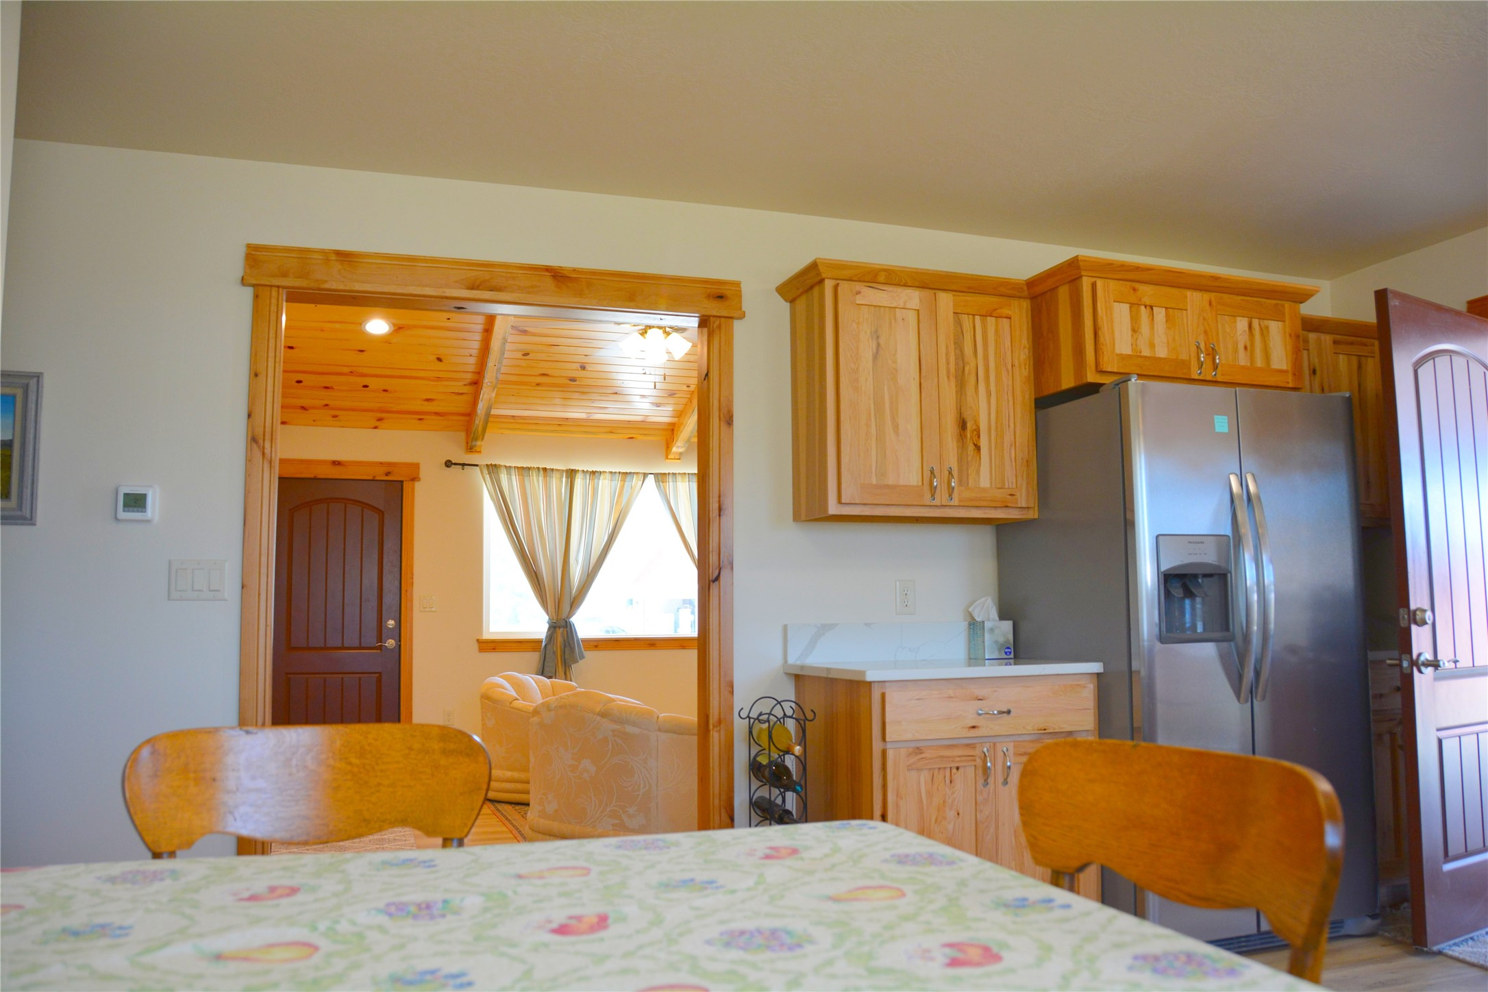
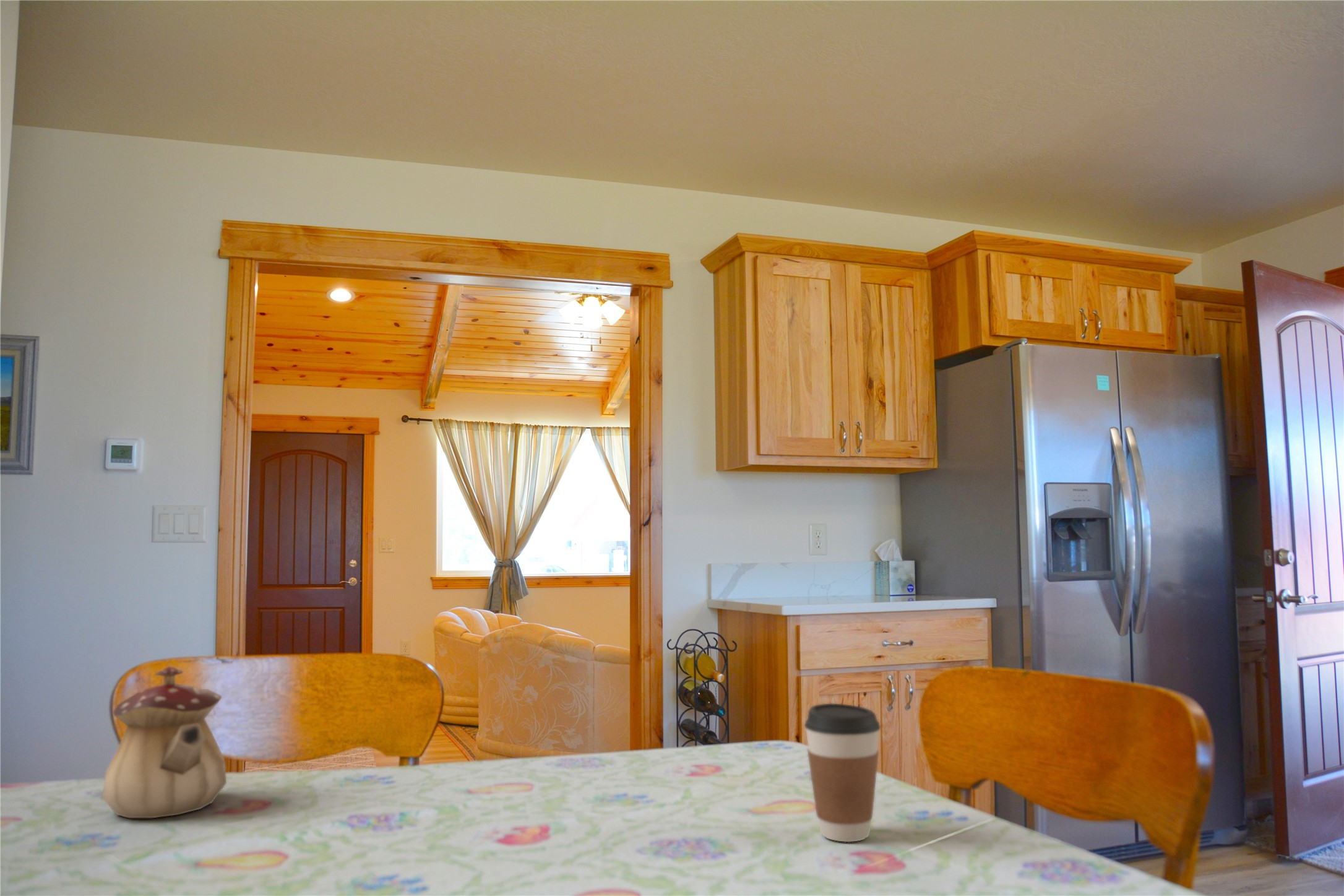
+ coffee cup (843, 771)
+ teapot (165, 734)
